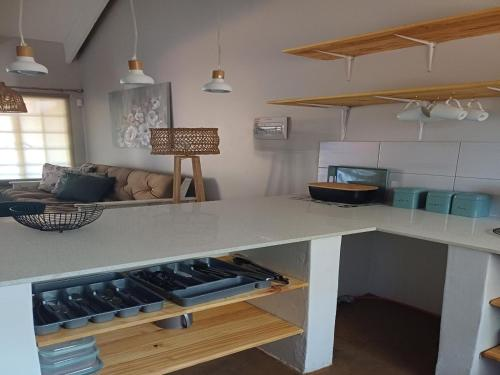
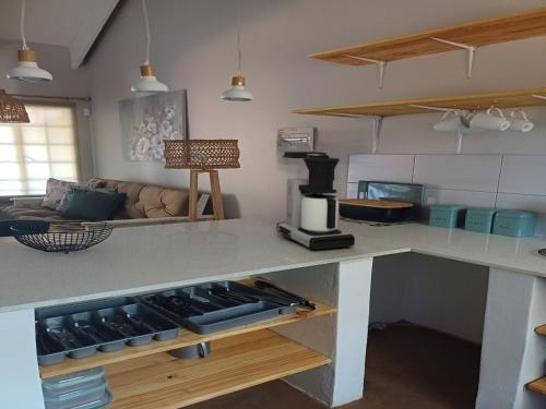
+ coffee maker (313, 197)
